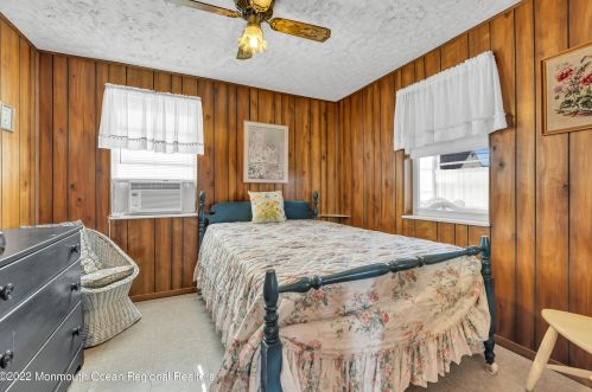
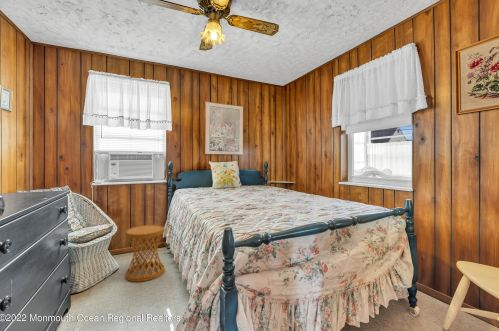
+ side table (145, 250)
